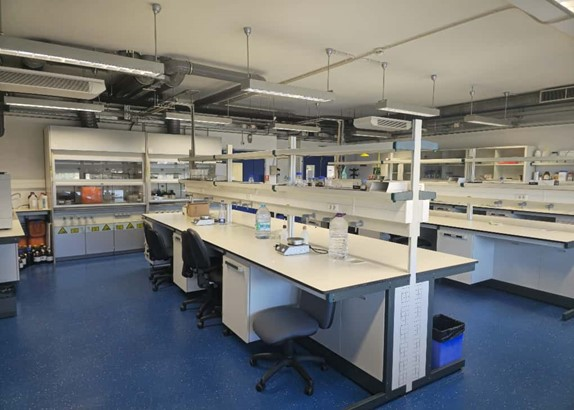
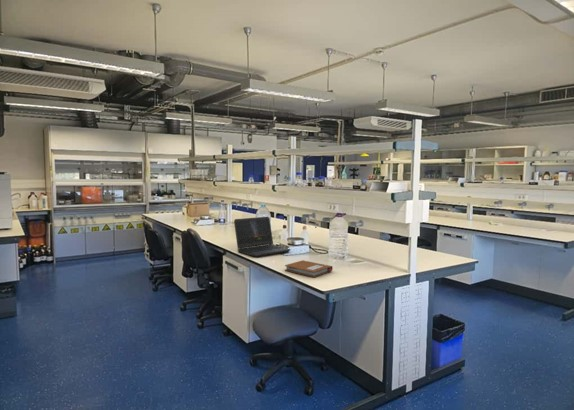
+ laptop computer (262, 235)
+ notebook (309, 268)
